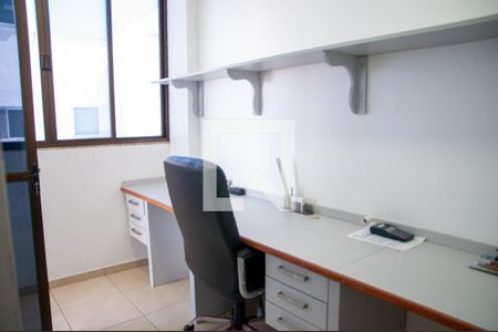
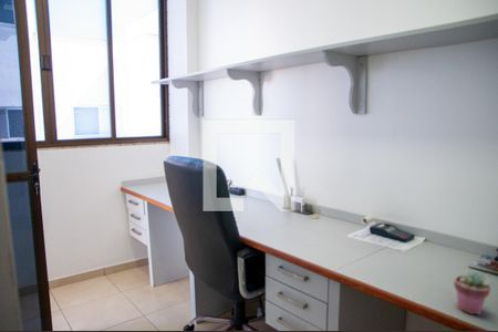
+ potted succulent (471, 290)
